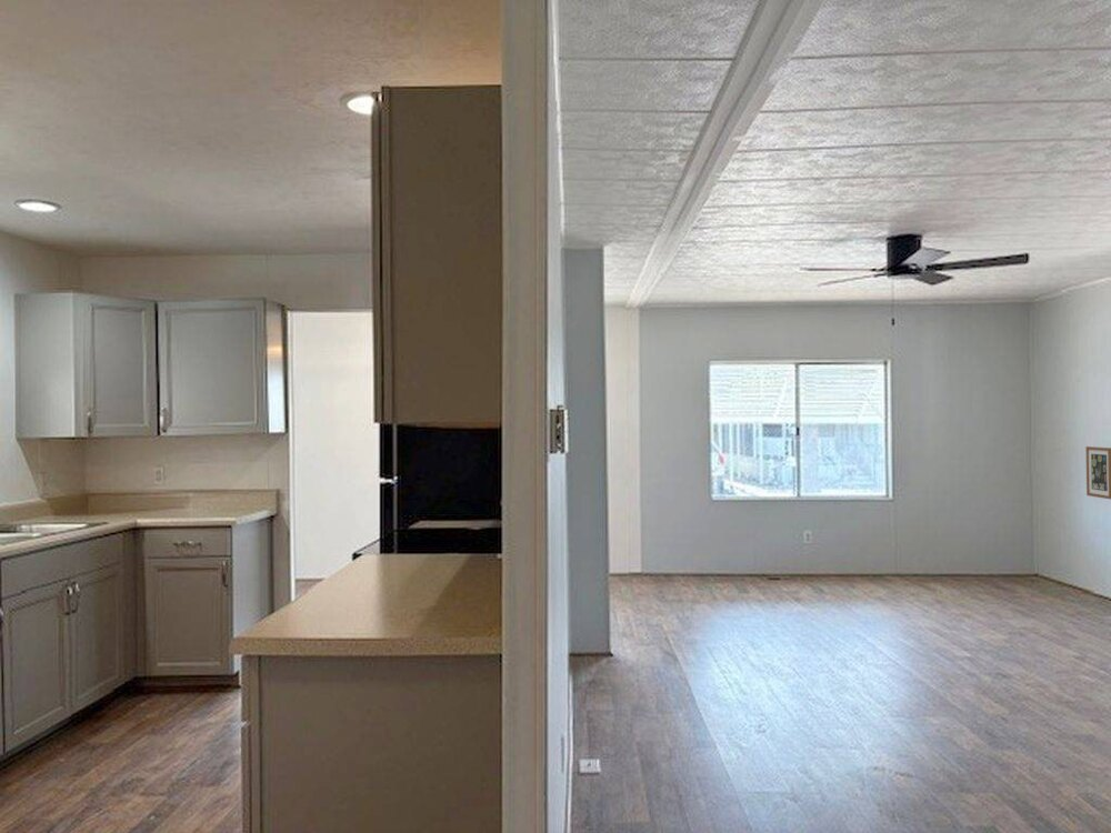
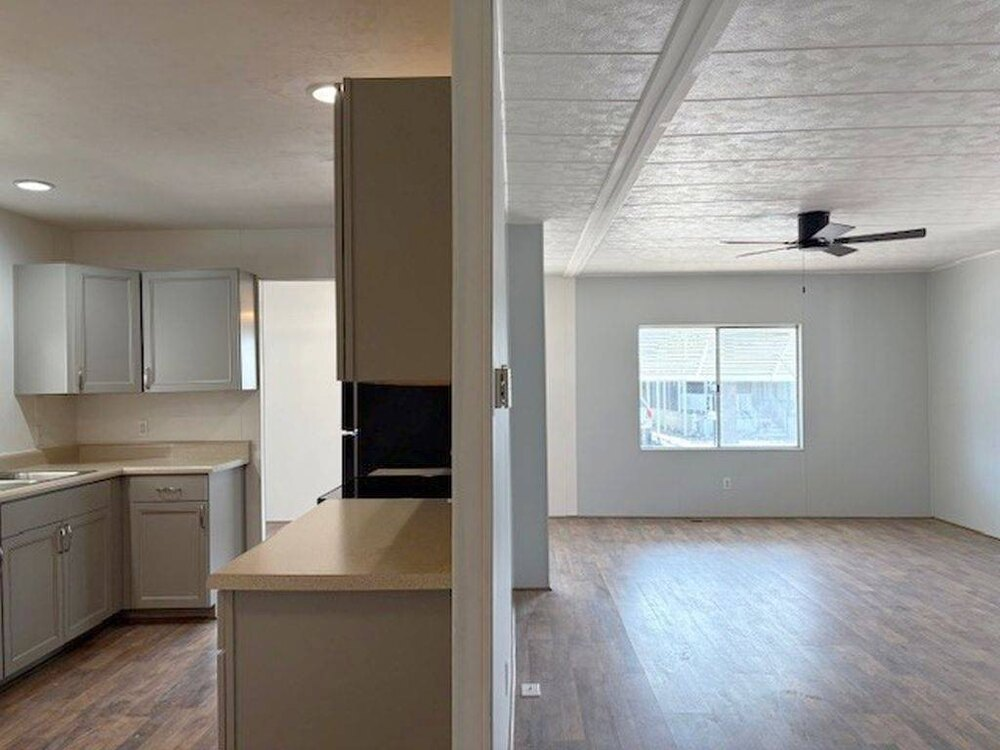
- wall art (1099, 472)
